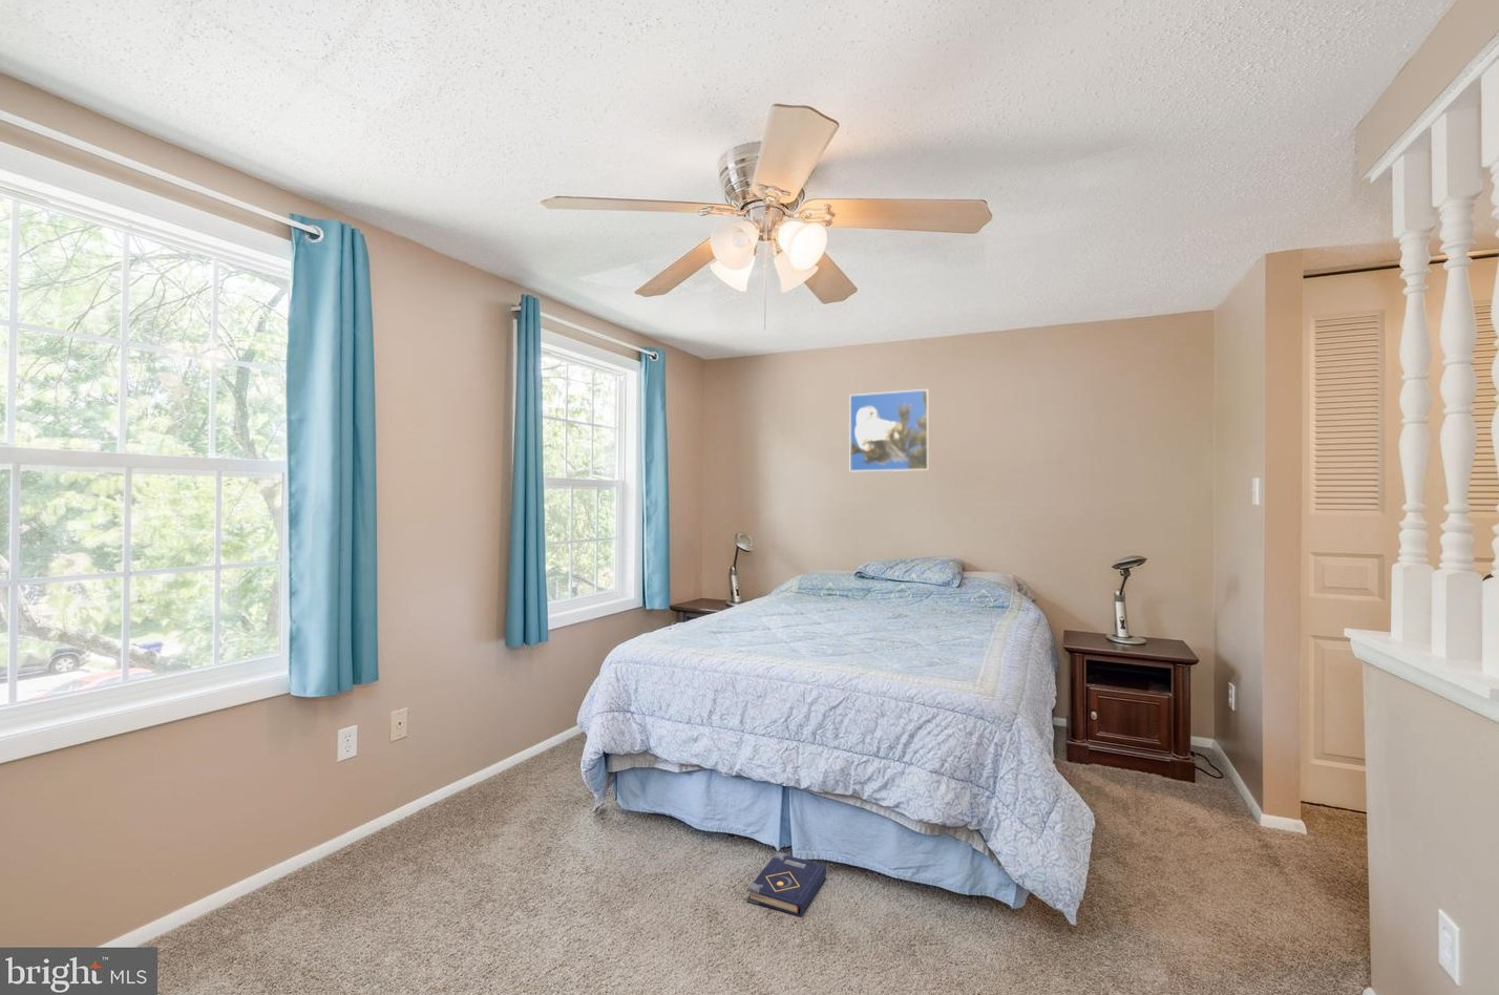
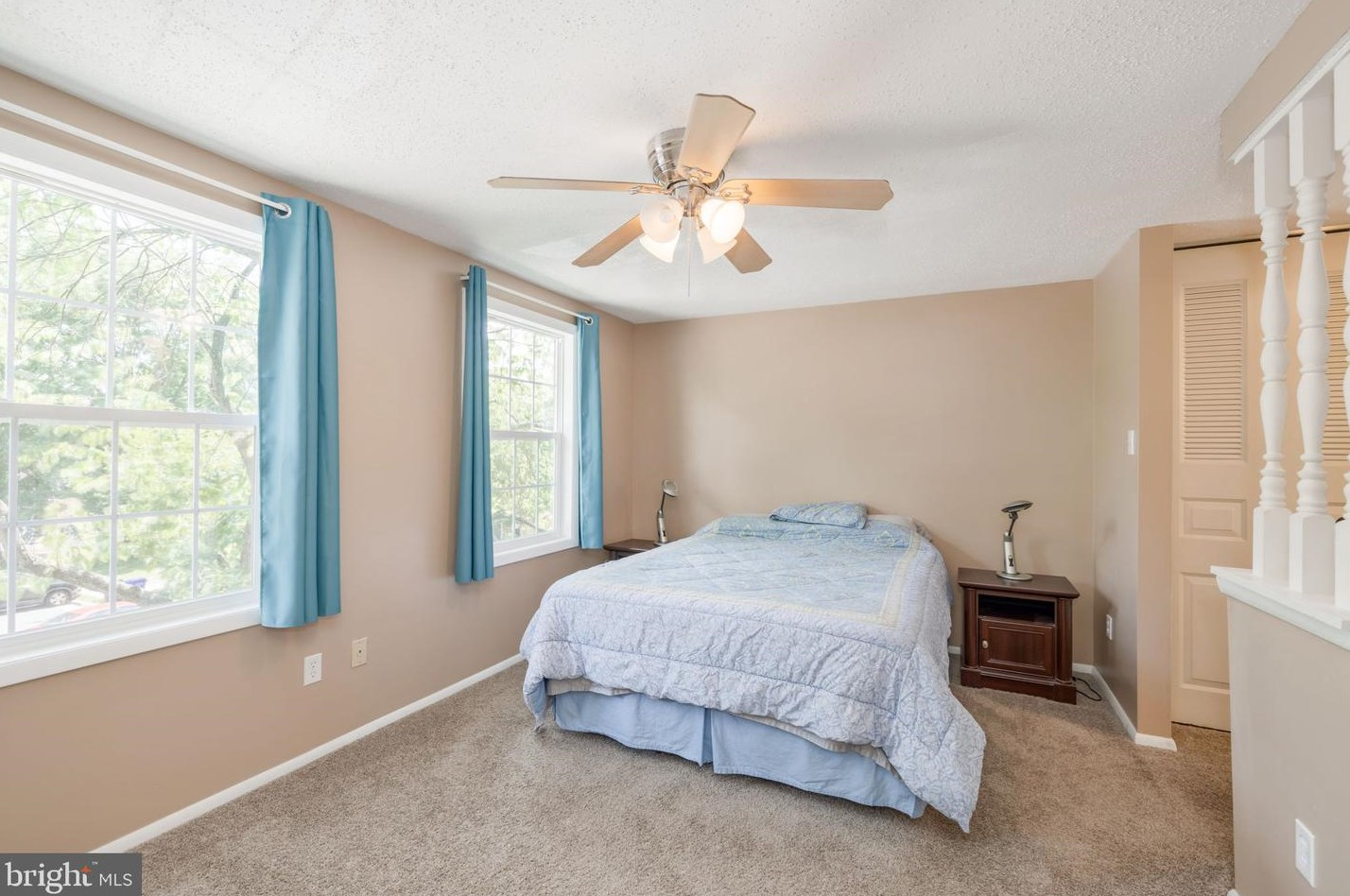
- book (787, 882)
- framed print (888, 431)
